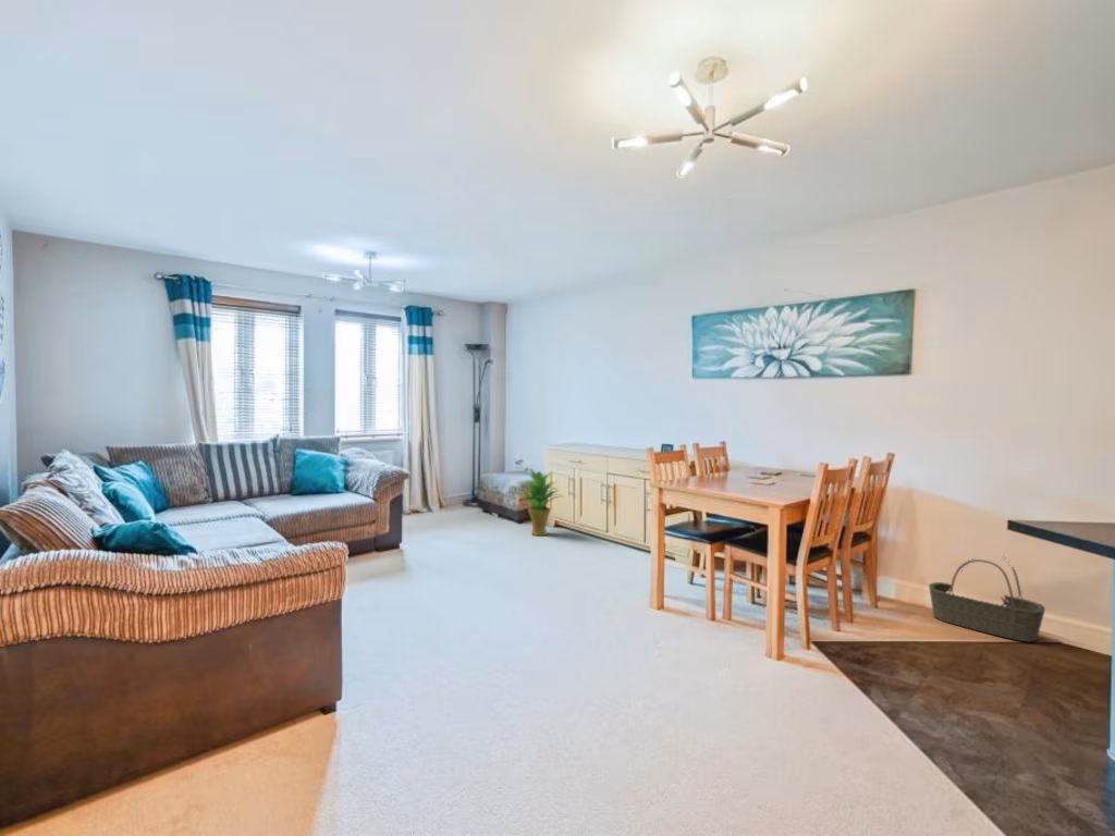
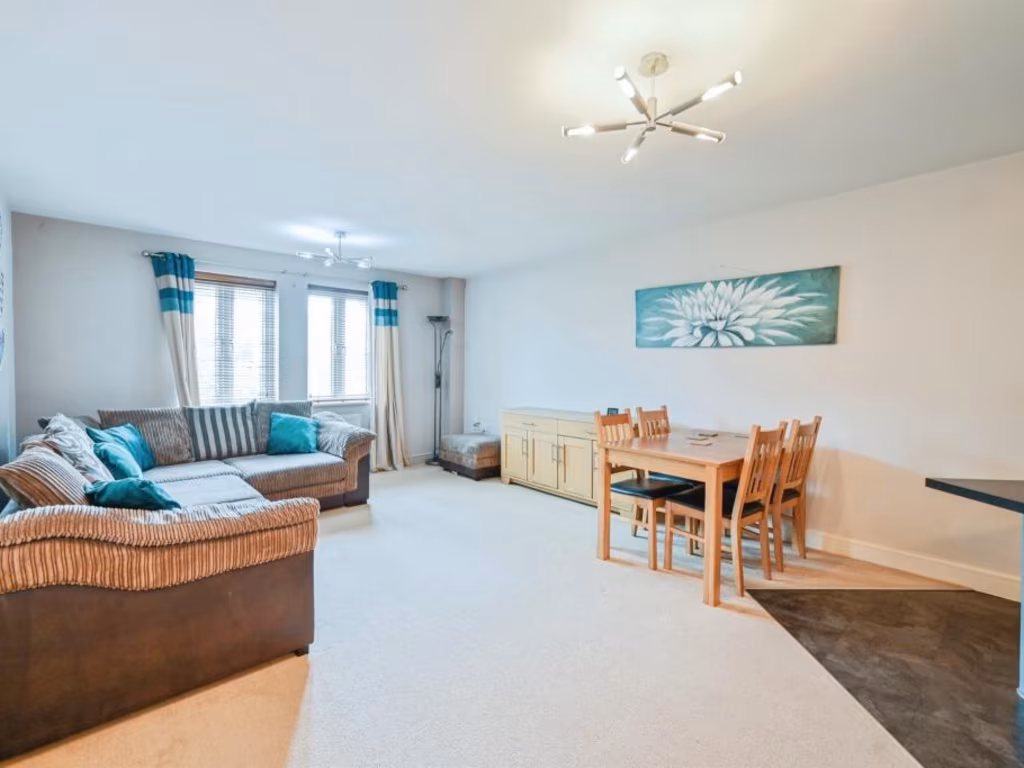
- potted plant (540, 502)
- basket (982, 601)
